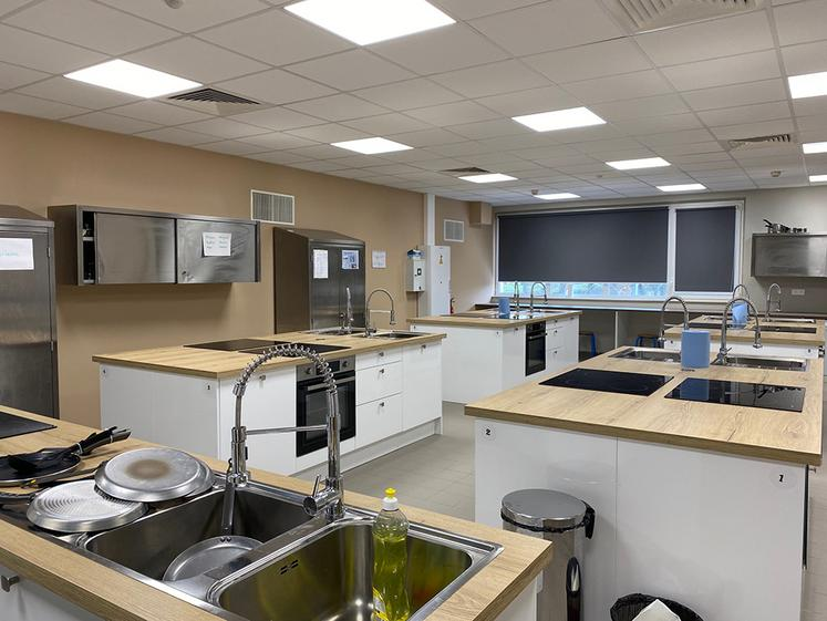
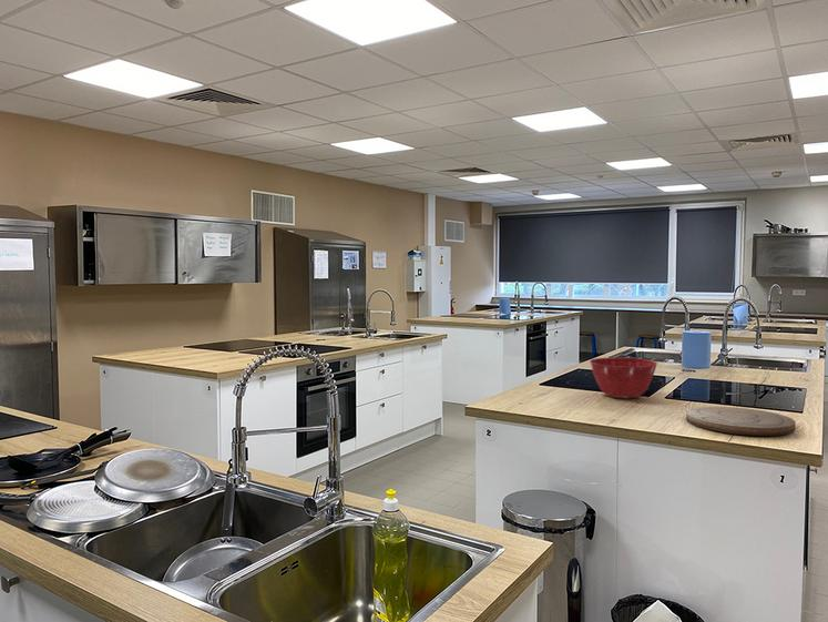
+ cutting board (738, 419)
+ mixing bowl (622, 378)
